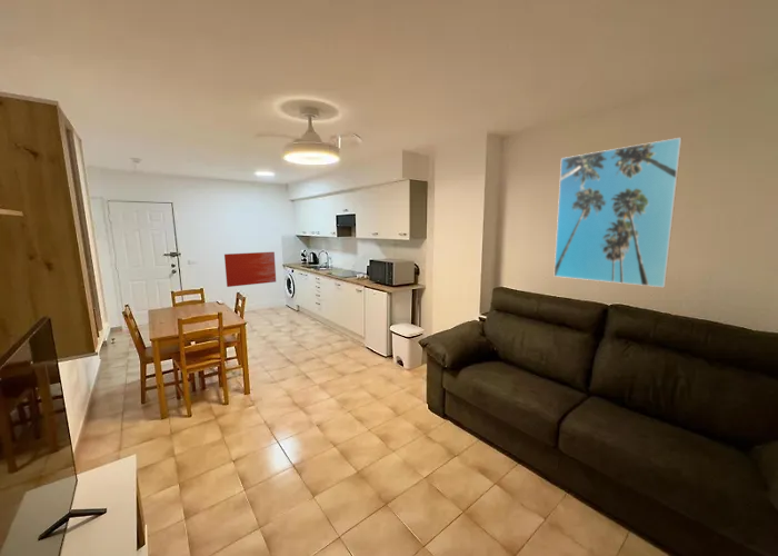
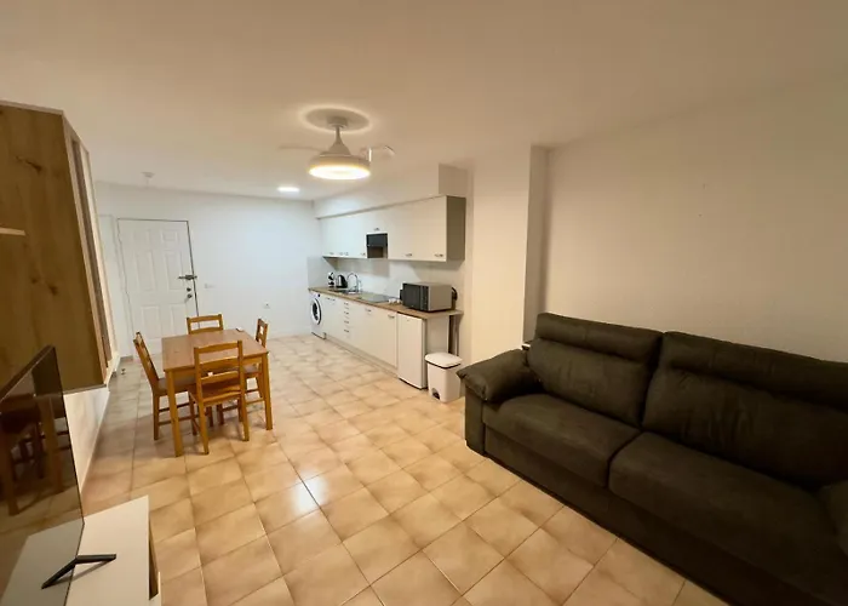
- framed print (608, 217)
- wall art (251, 268)
